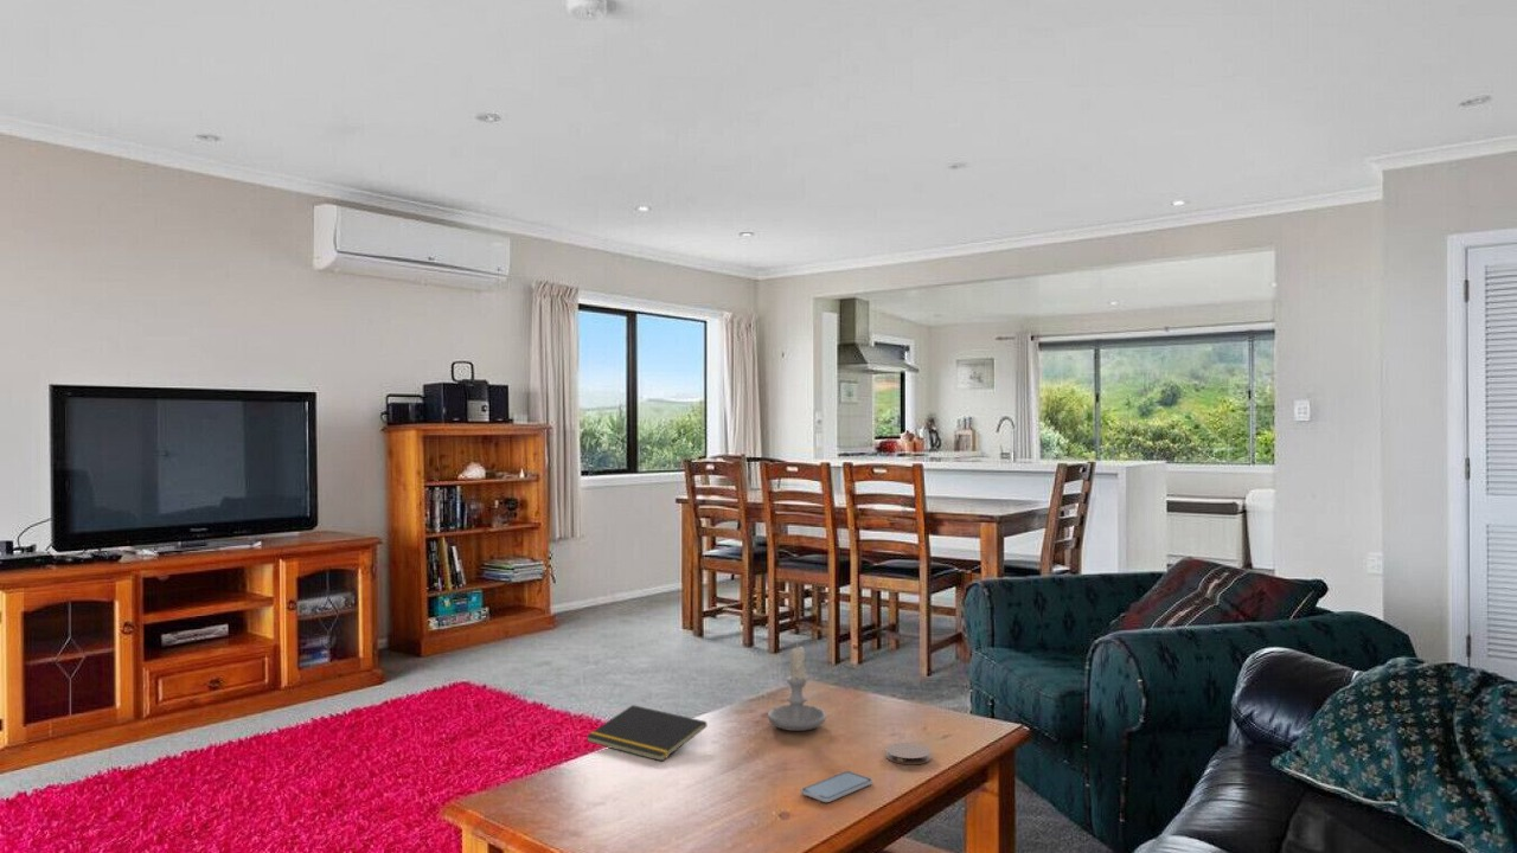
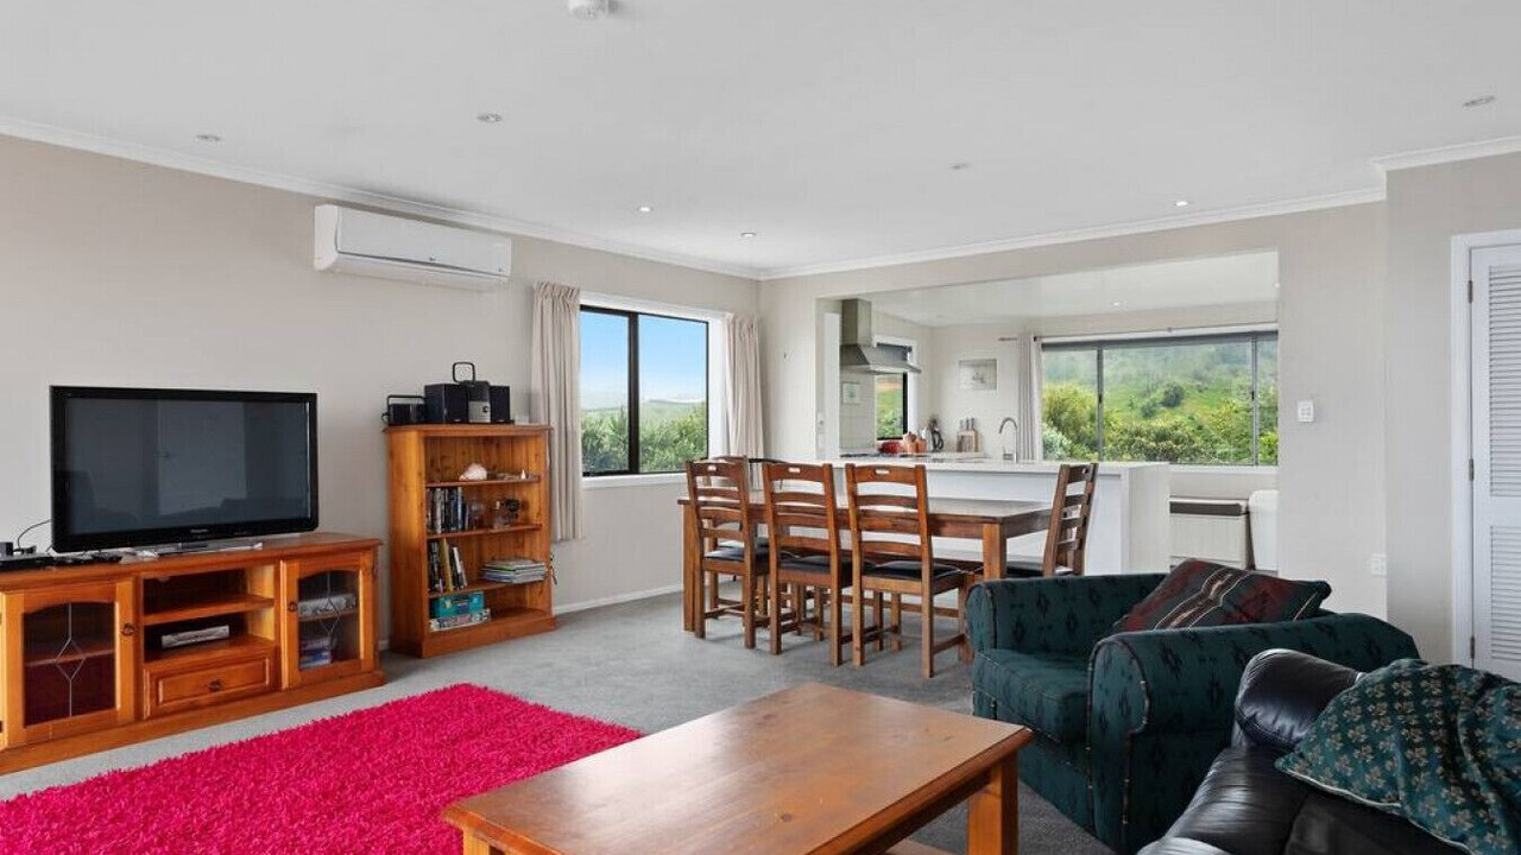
- notepad (646, 731)
- coaster (908, 752)
- candle (796, 685)
- smartphone (837, 785)
